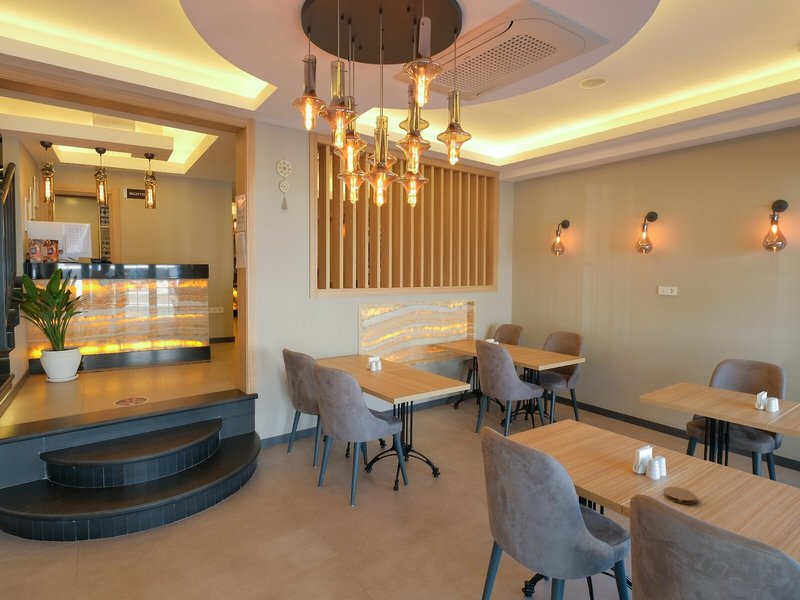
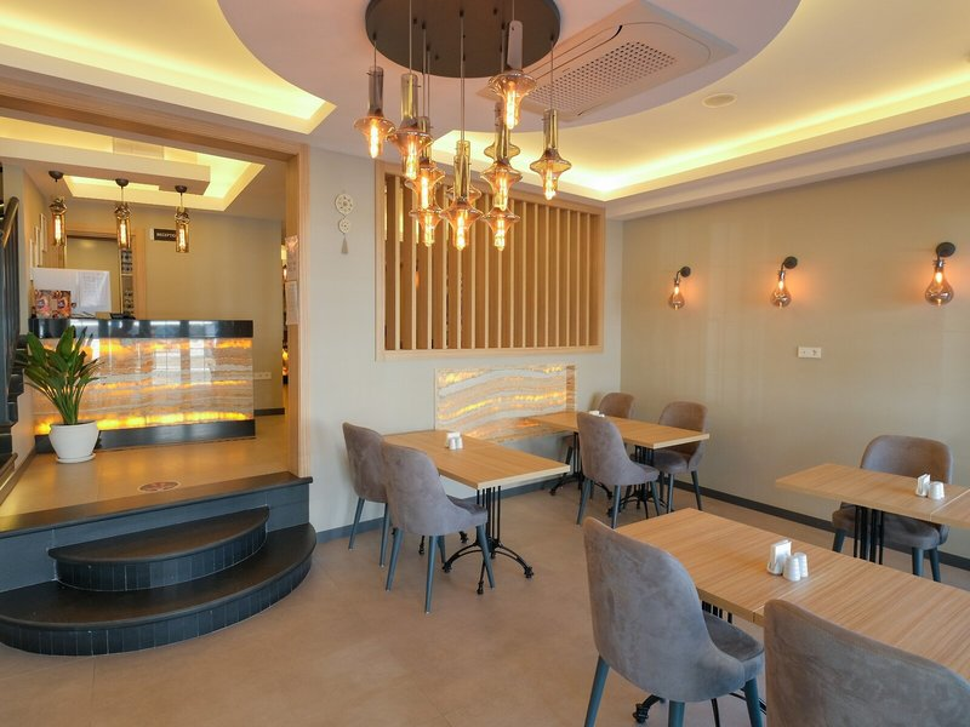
- coaster (679, 495)
